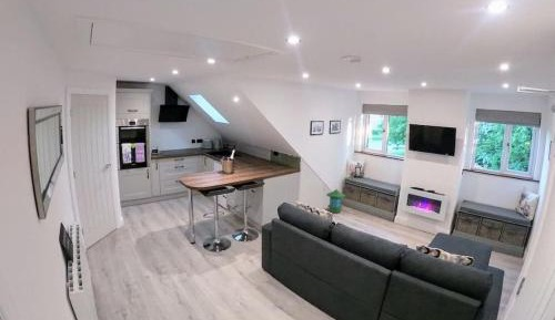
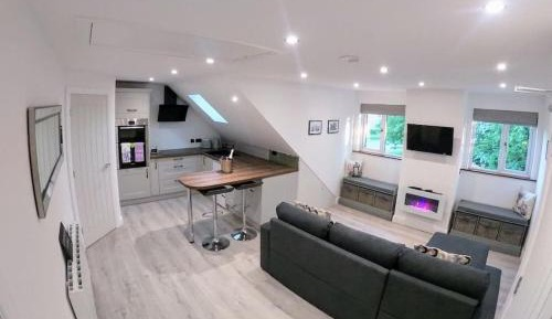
- lantern (335, 199)
